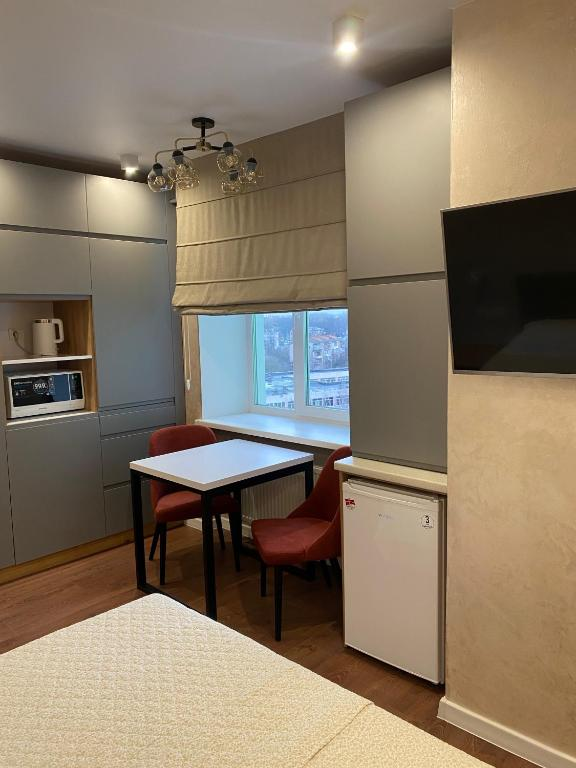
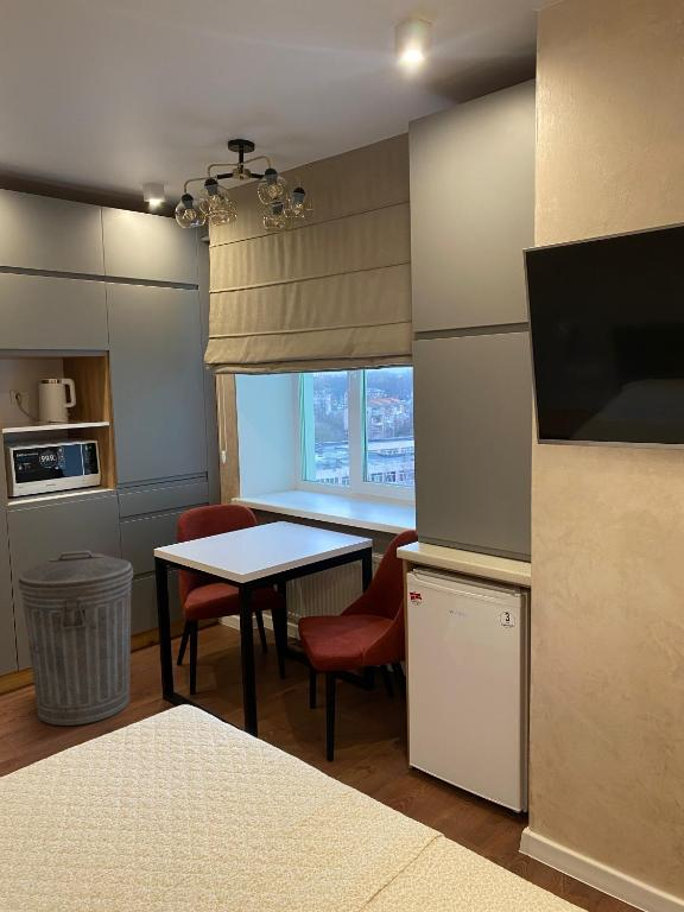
+ trash can (80, 629)
